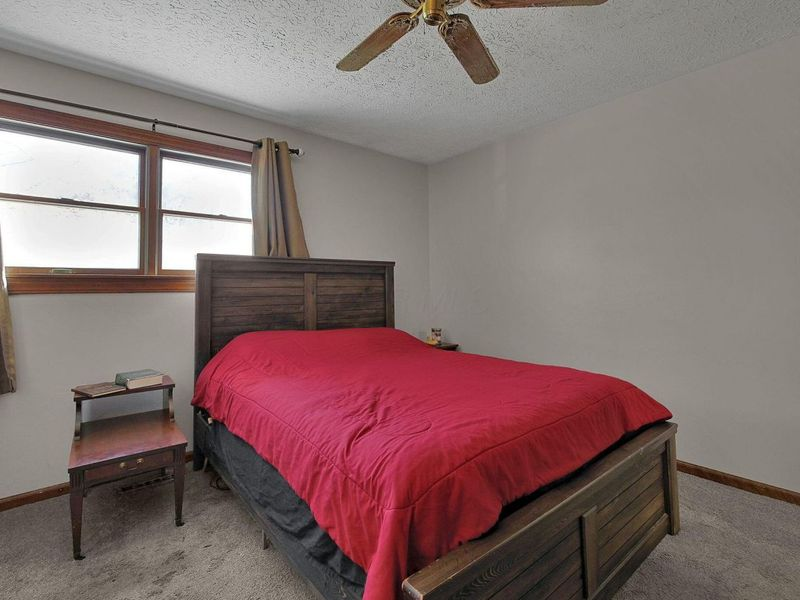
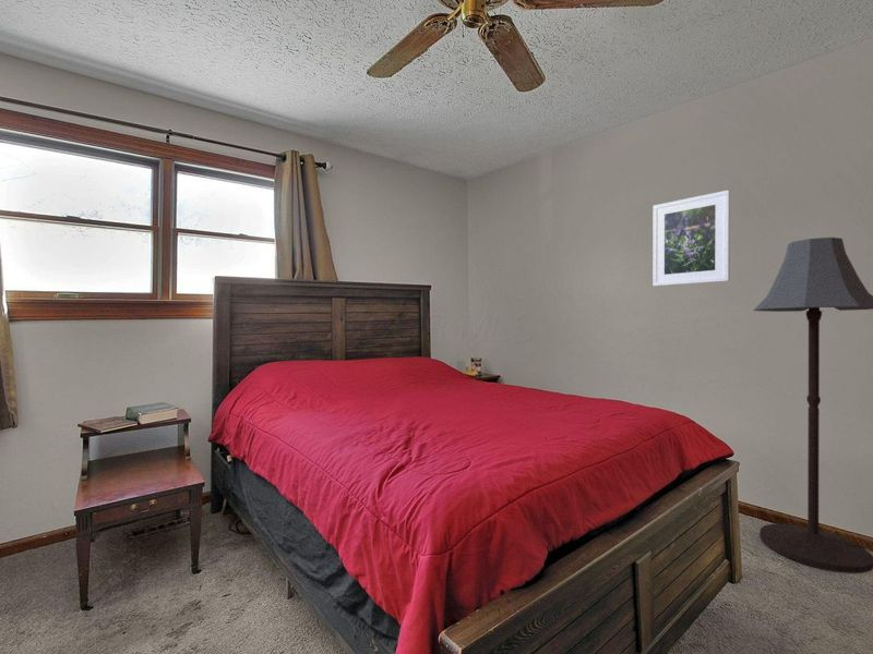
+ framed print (689, 241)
+ floor lamp (813, 395)
